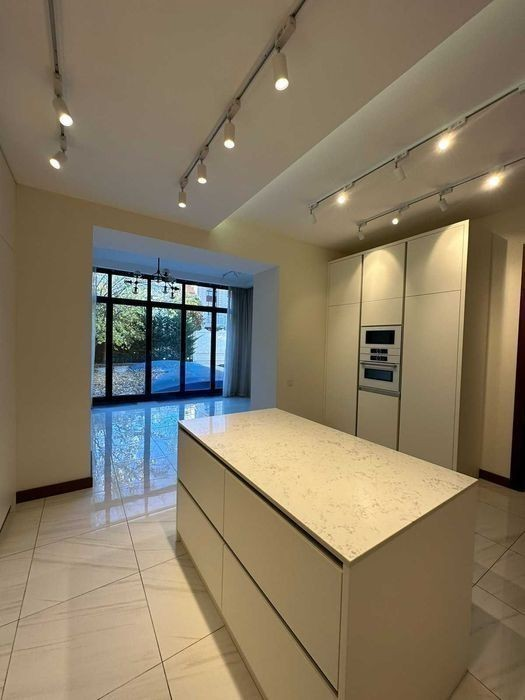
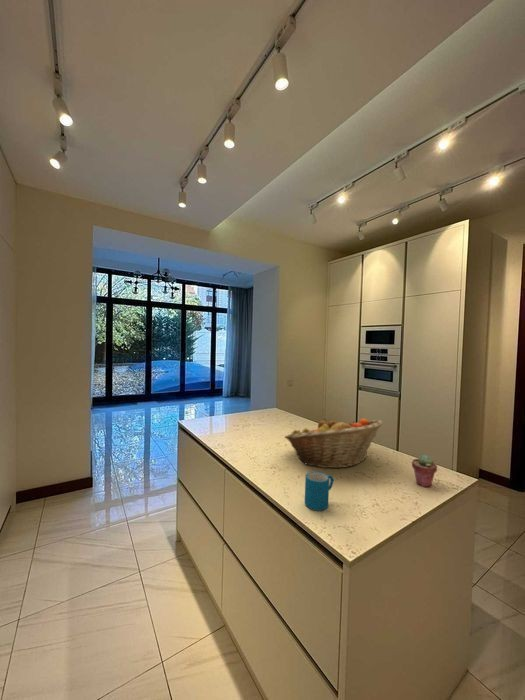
+ fruit basket (334, 437)
+ mug (321, 488)
+ potted succulent (424, 469)
